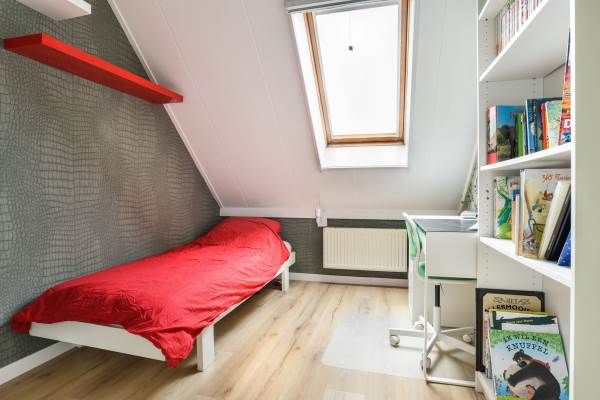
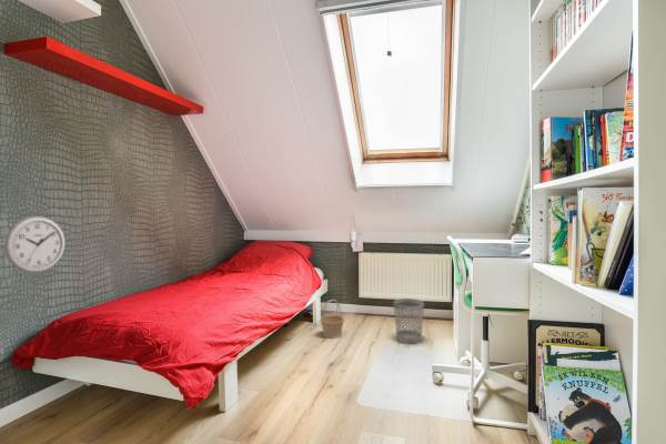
+ basket (332, 316)
+ wastebasket (408, 320)
+ wall clock (38, 244)
